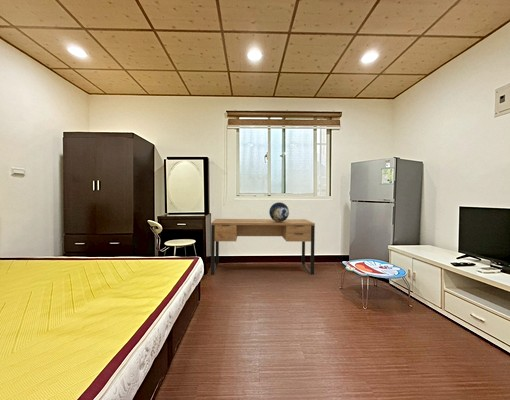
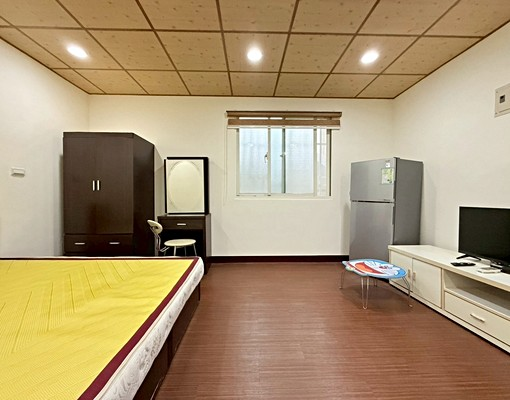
- desk (261, 235)
- globe (279, 212)
